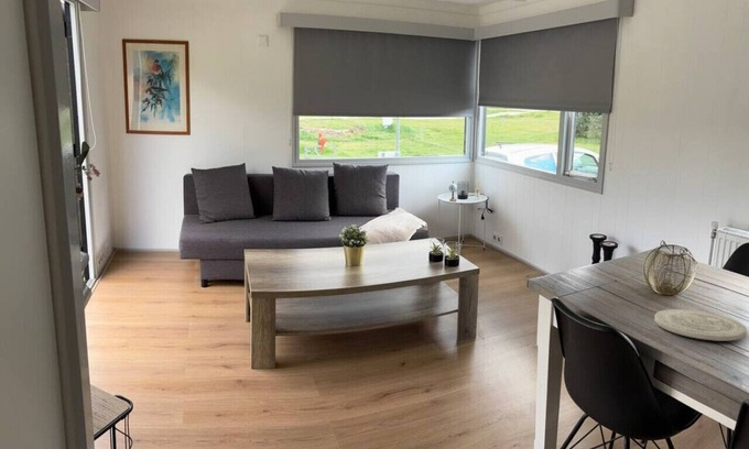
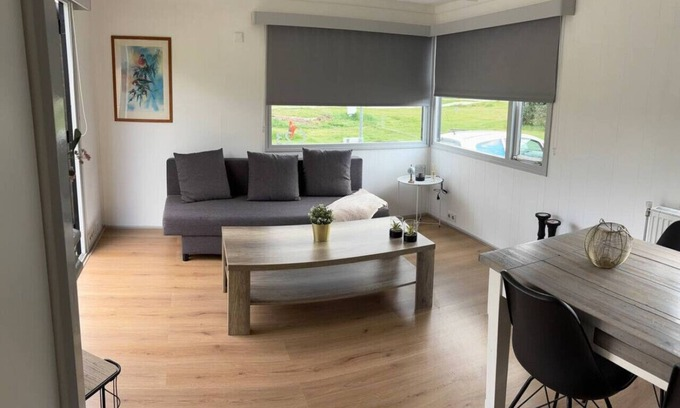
- plate (698, 324)
